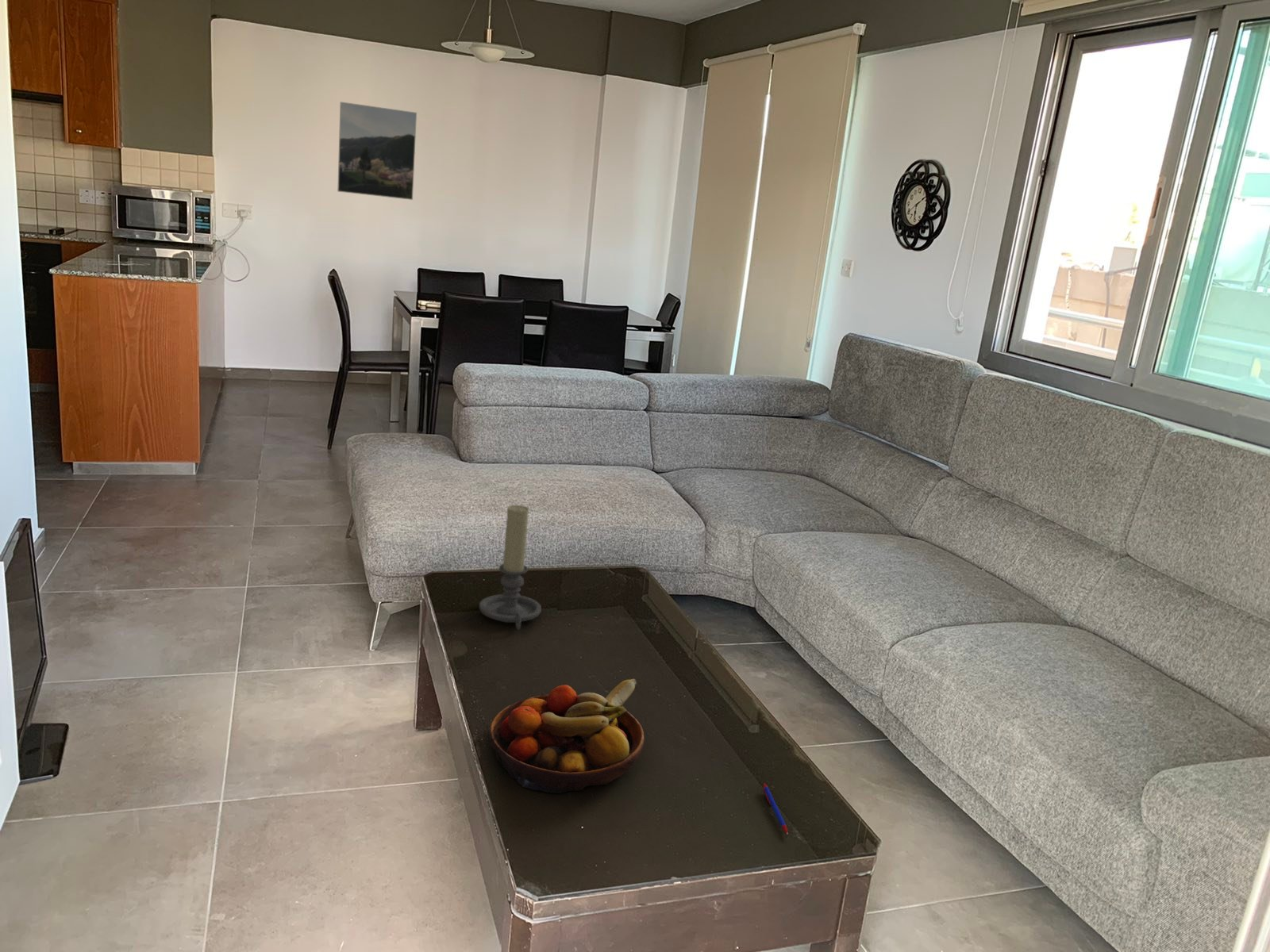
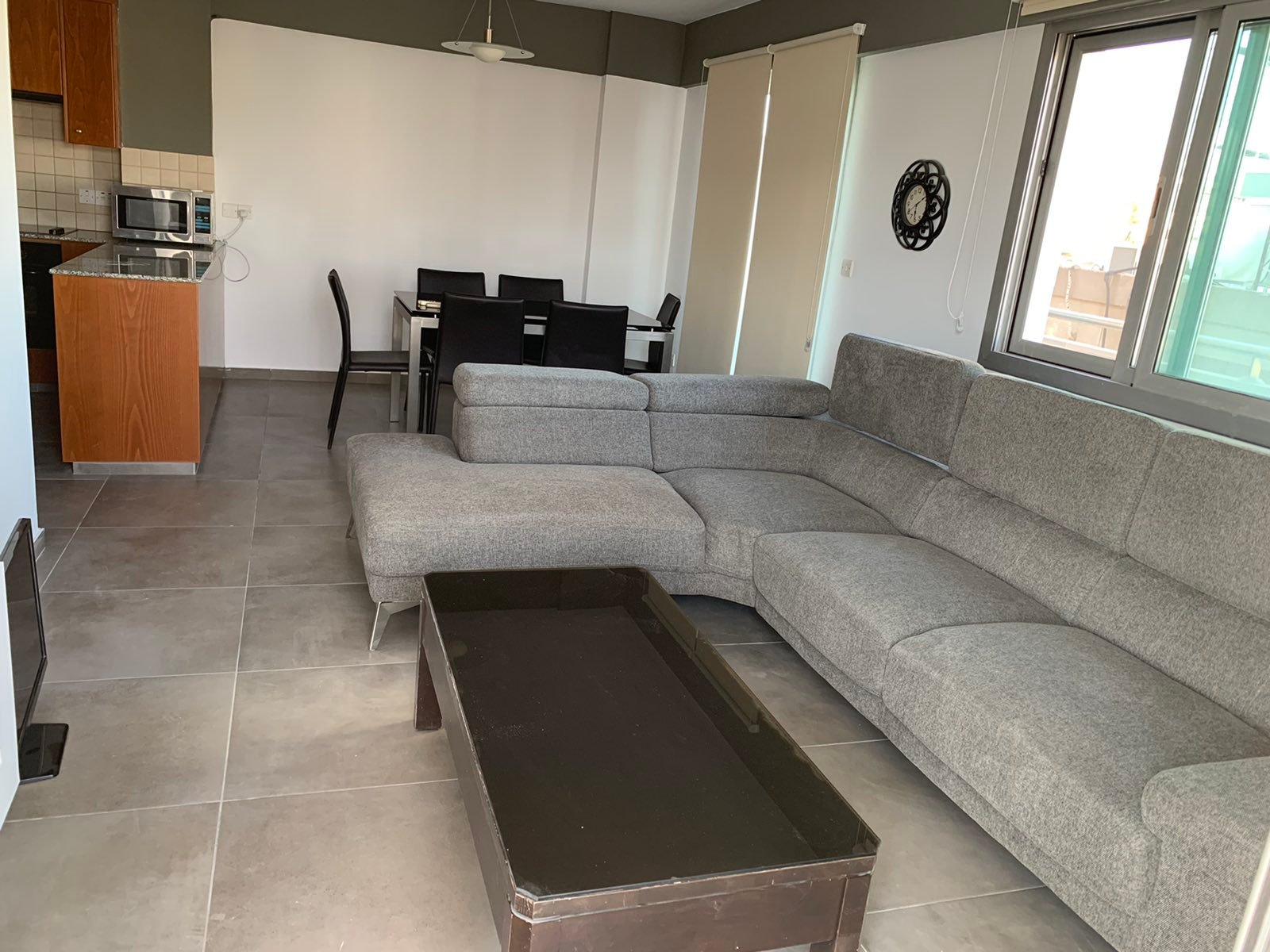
- pen (775, 808)
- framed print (377, 152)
- candle holder (514, 563)
- fruit bowl (568, 724)
